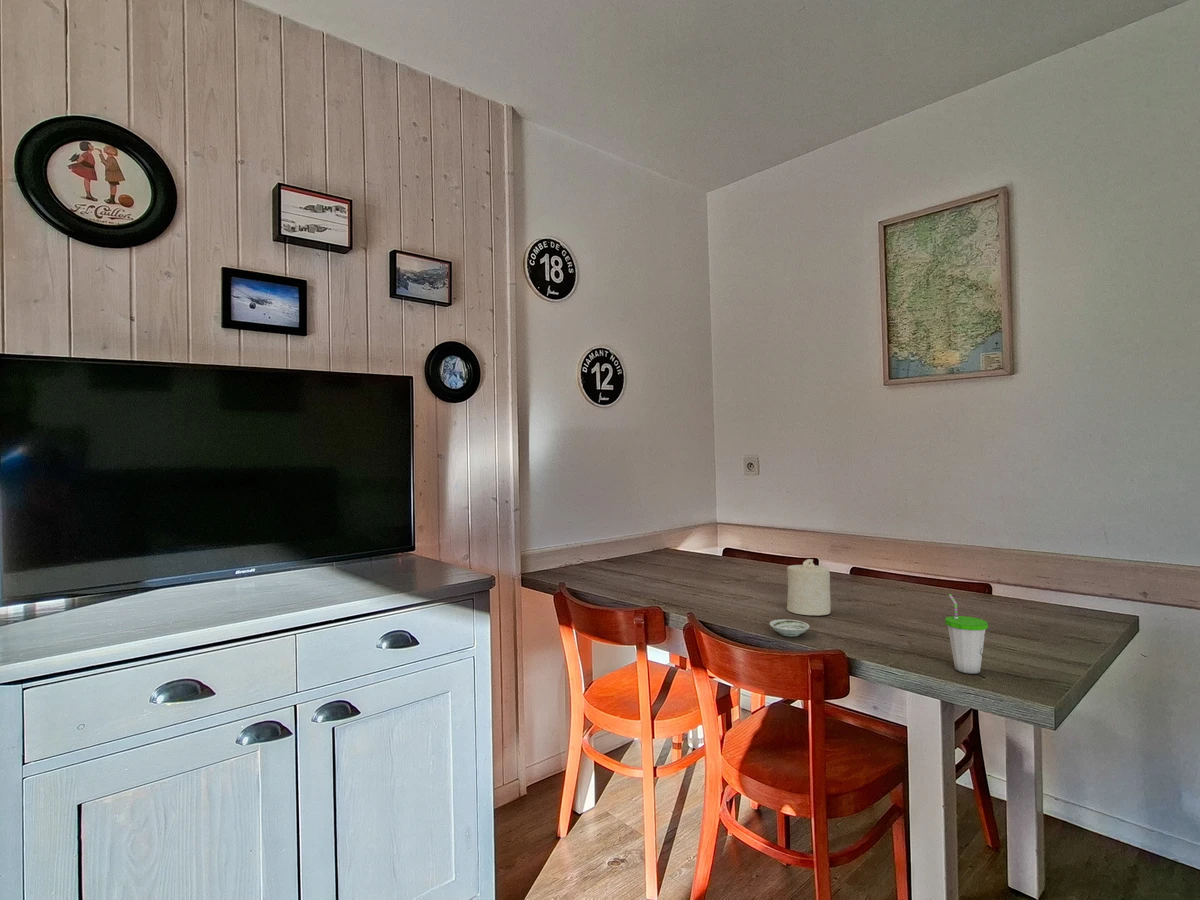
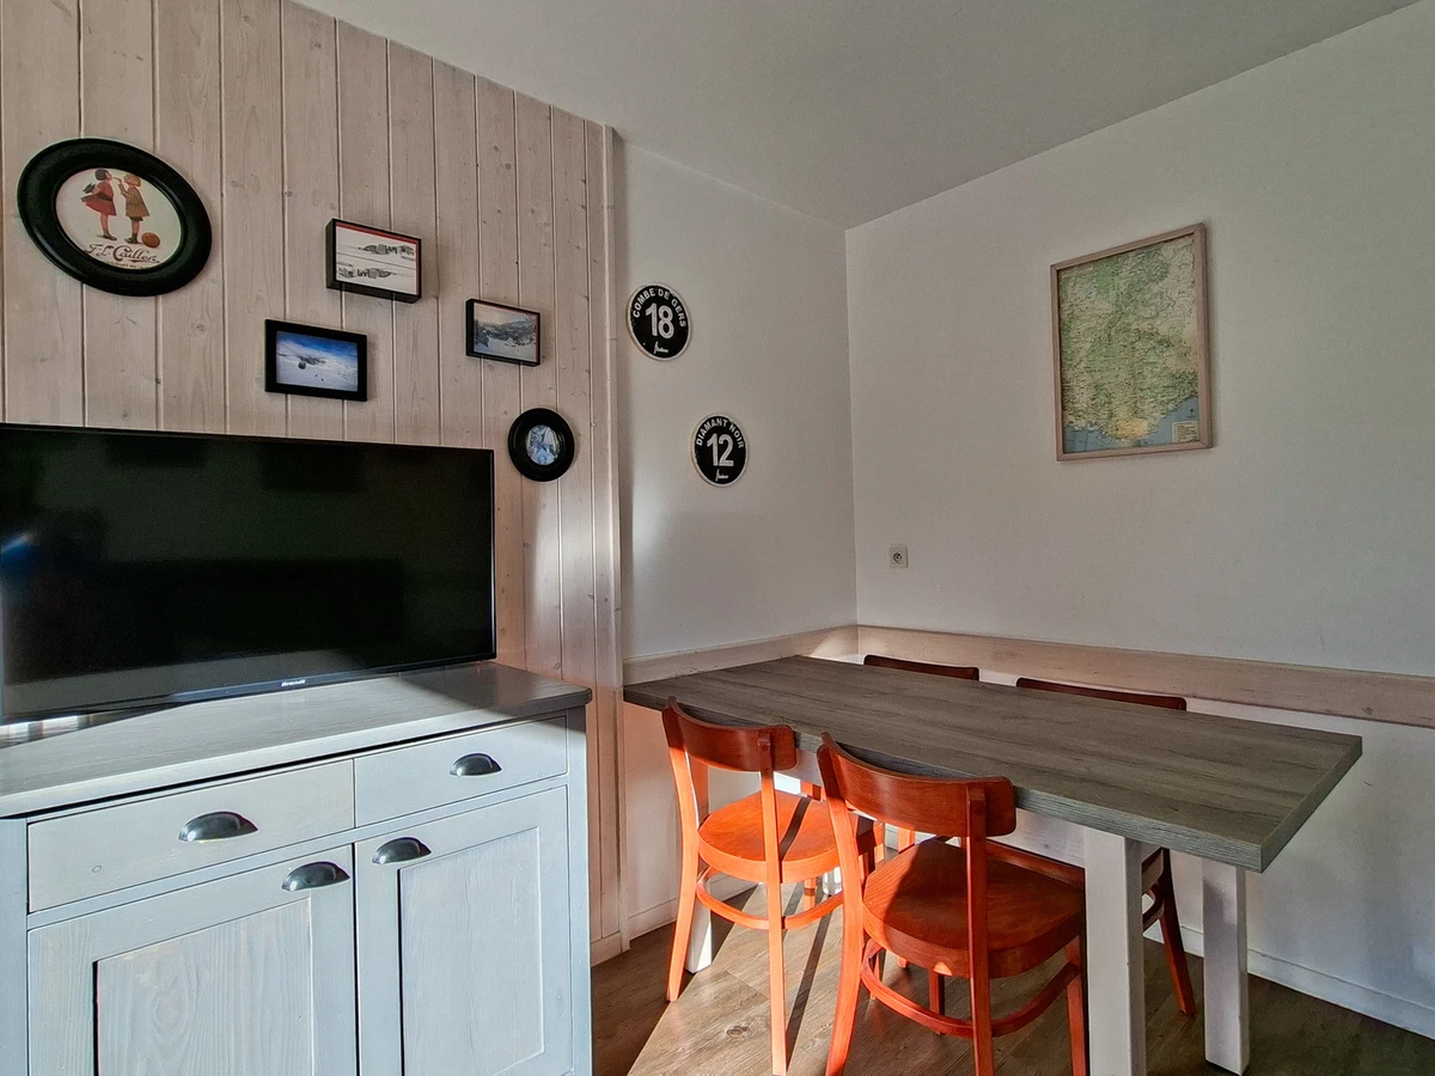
- saucer (789, 628)
- candle (807, 584)
- cup (966, 634)
